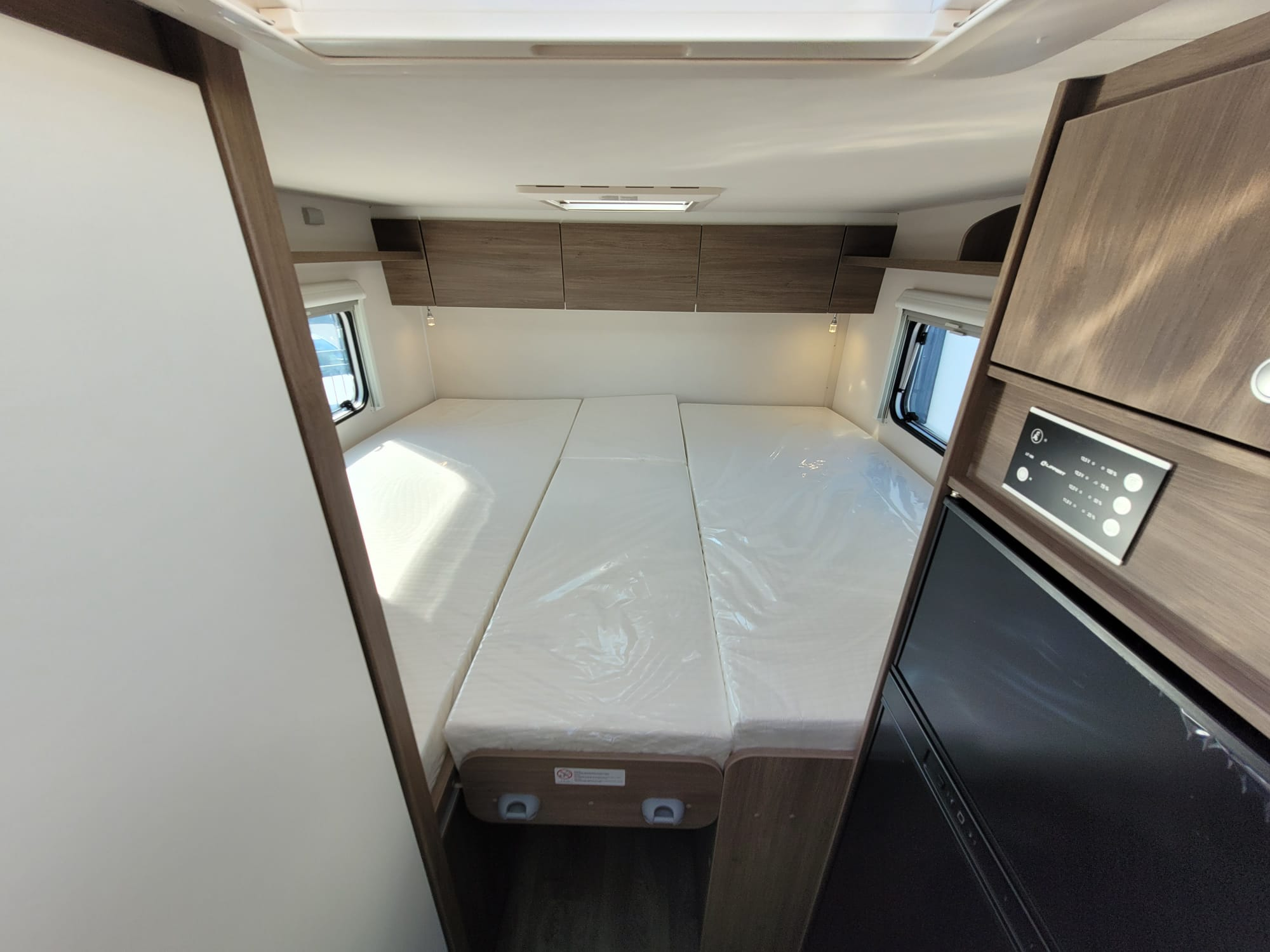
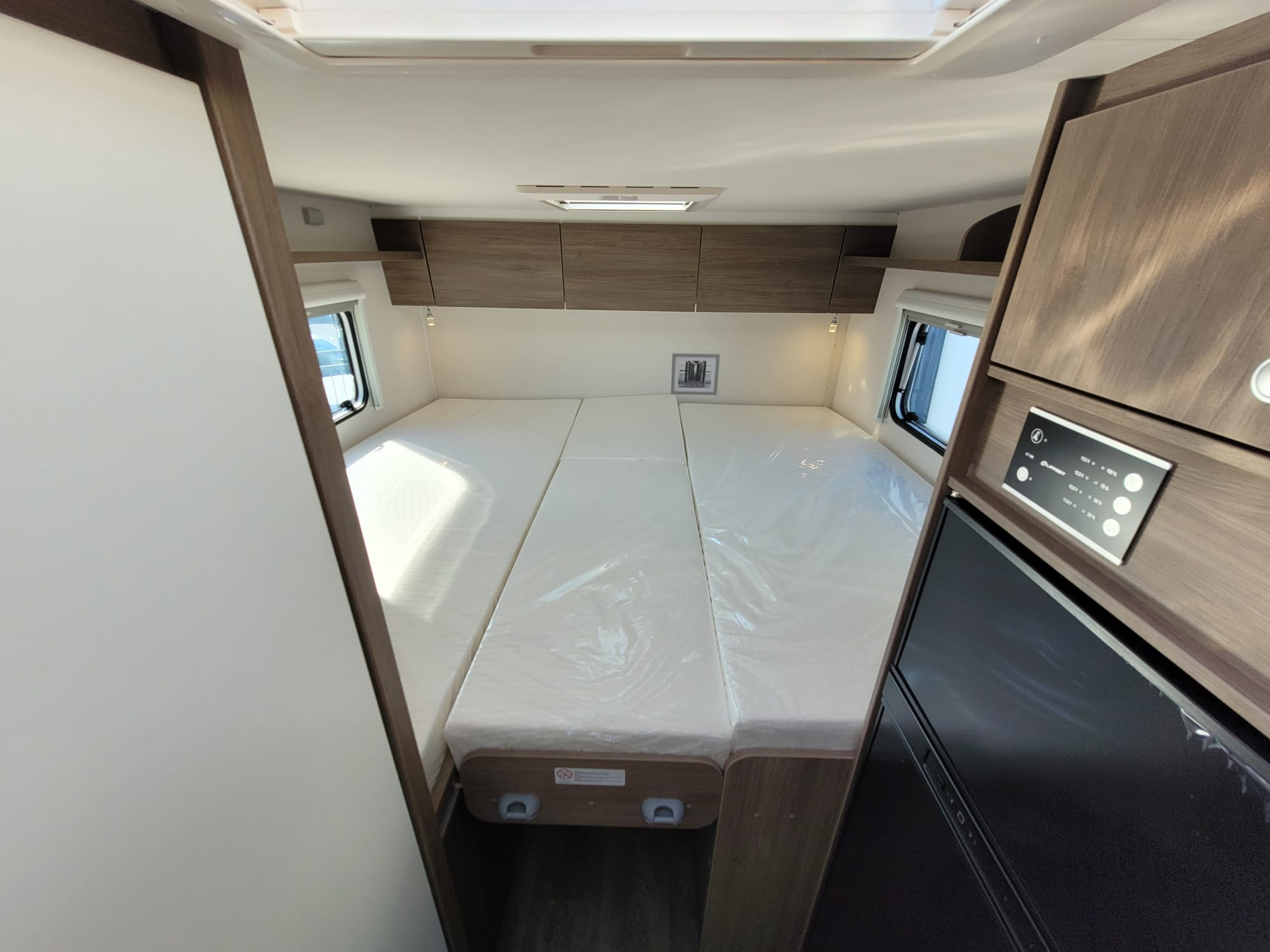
+ wall art (695, 374)
